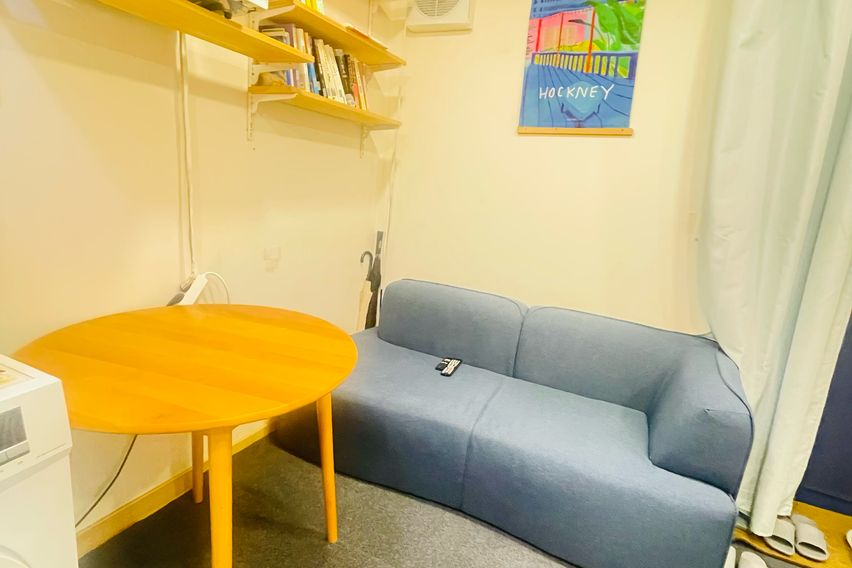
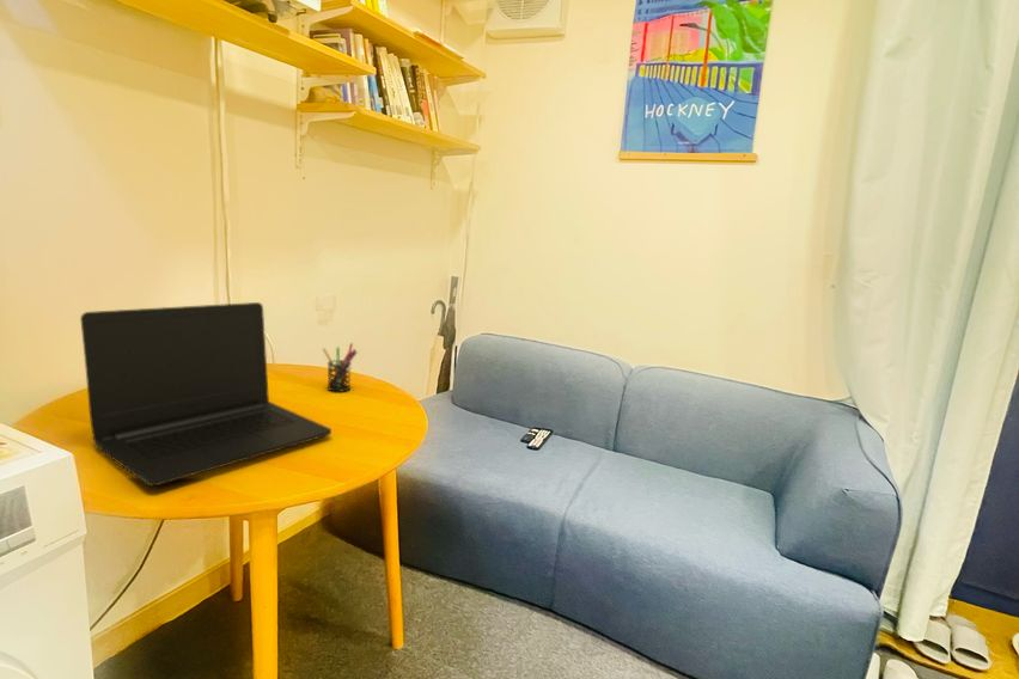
+ laptop (215, 379)
+ pen holder (340, 365)
